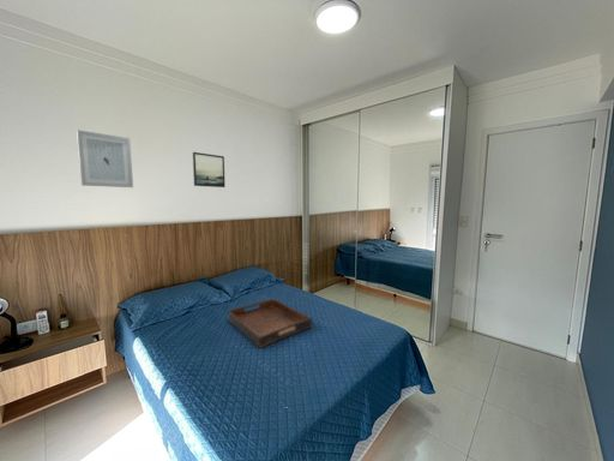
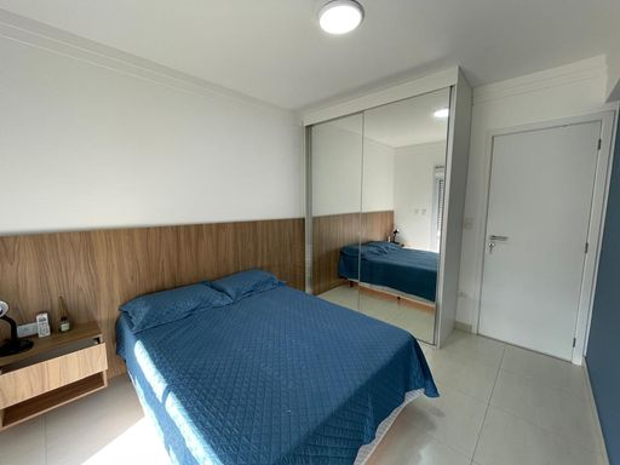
- serving tray (267, 318)
- wall art (107, 160)
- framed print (209, 170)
